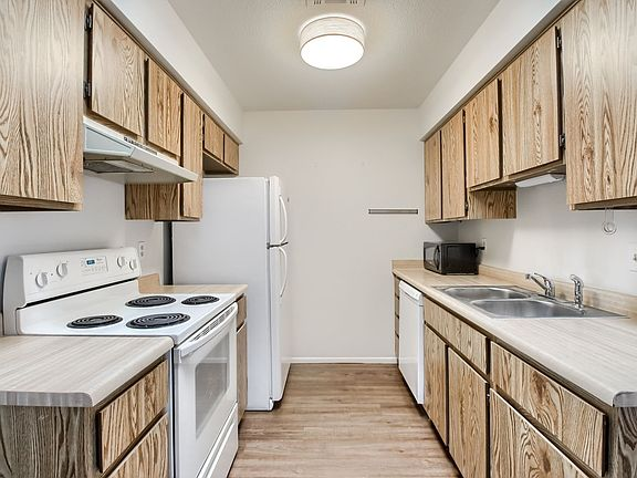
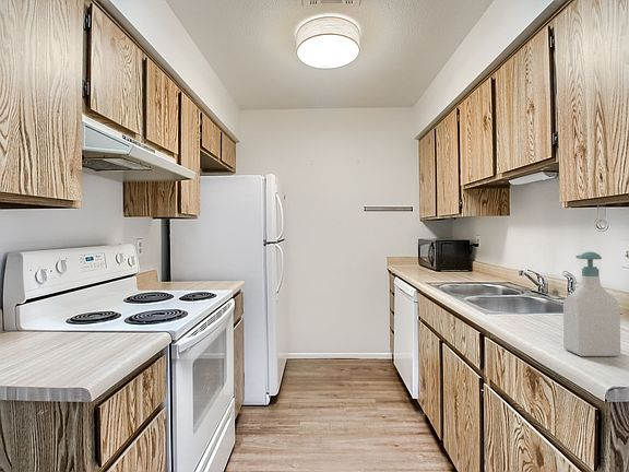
+ soap bottle (588, 300)
